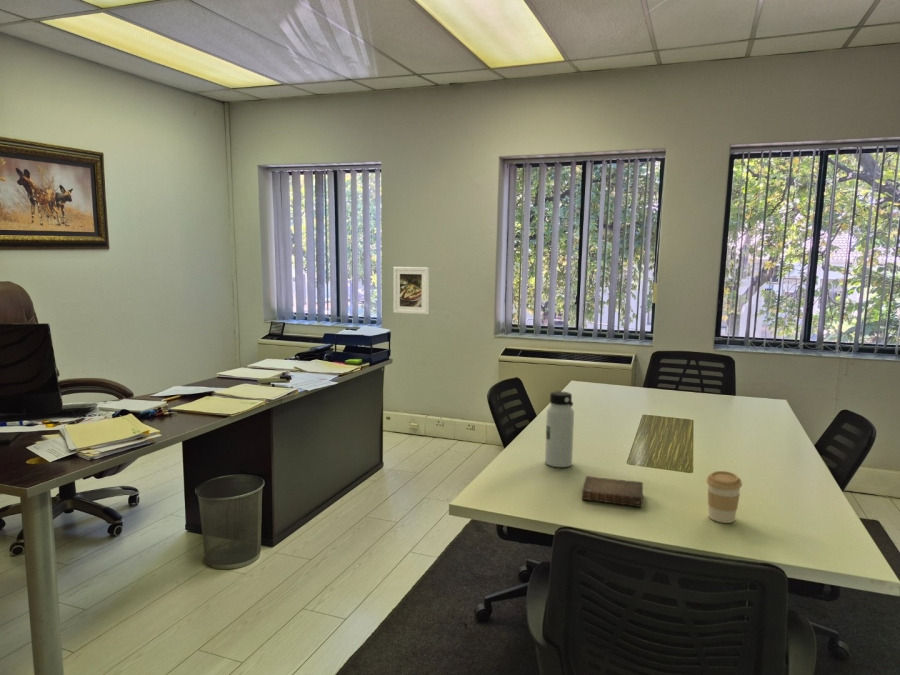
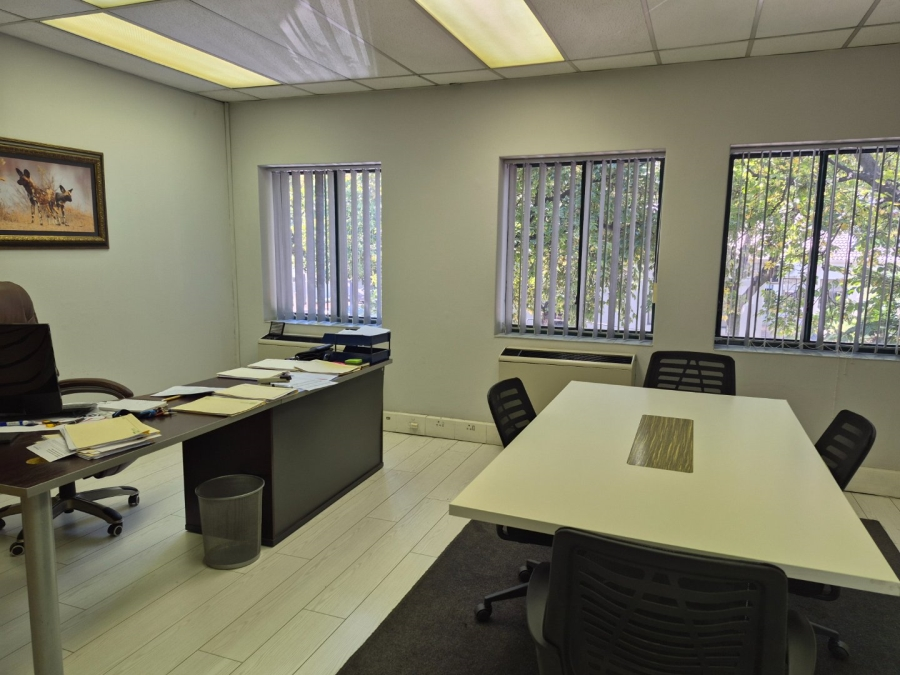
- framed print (410, 290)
- coffee cup (723, 496)
- water bottle (559, 428)
- book (612, 491)
